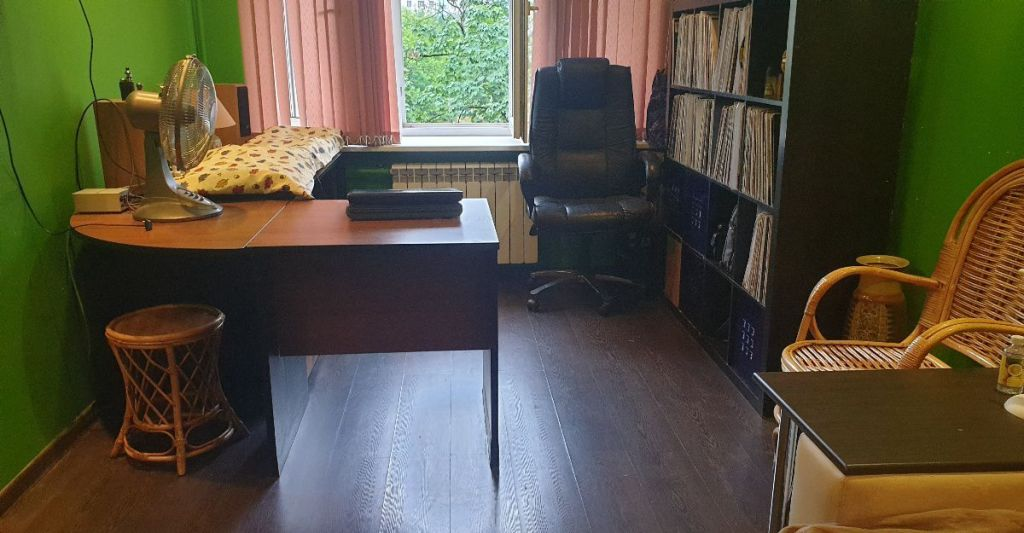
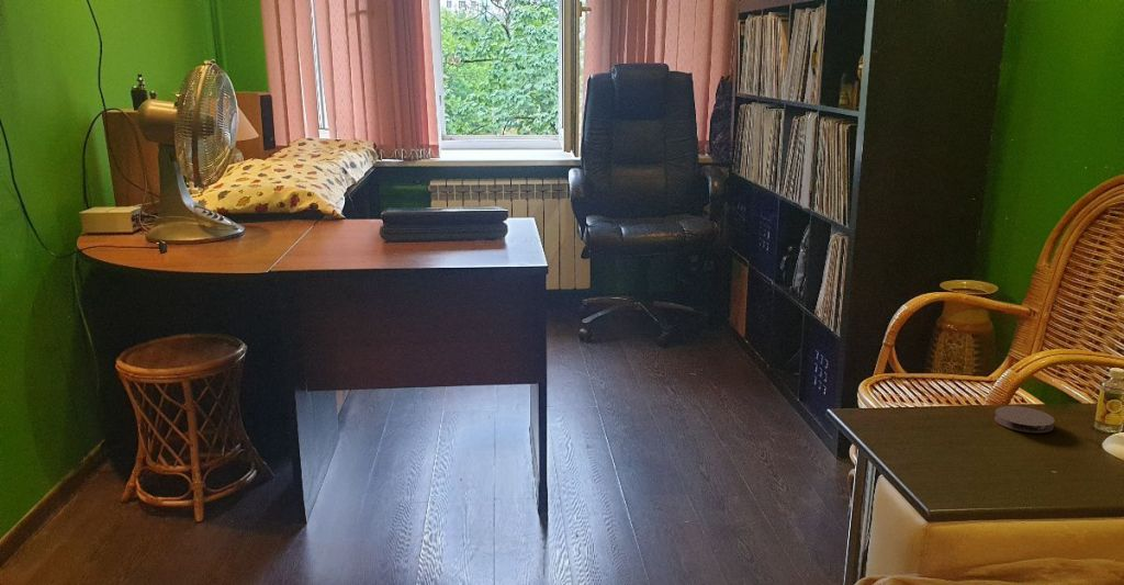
+ coaster (1023, 418)
